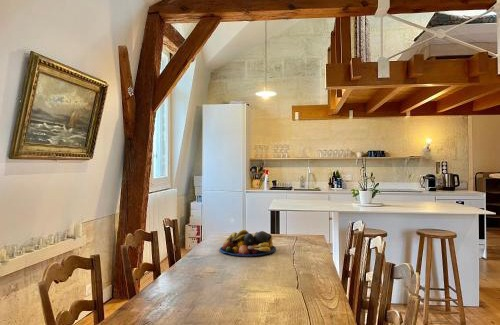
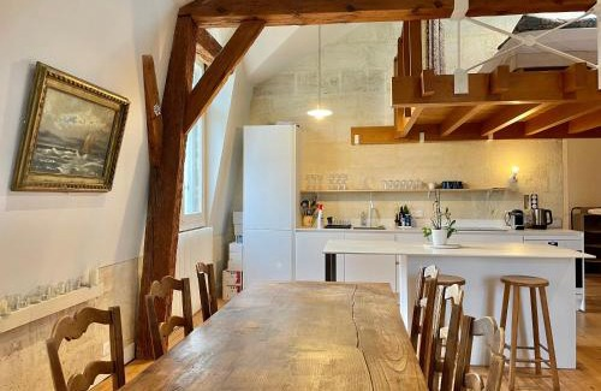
- fruit bowl (247, 239)
